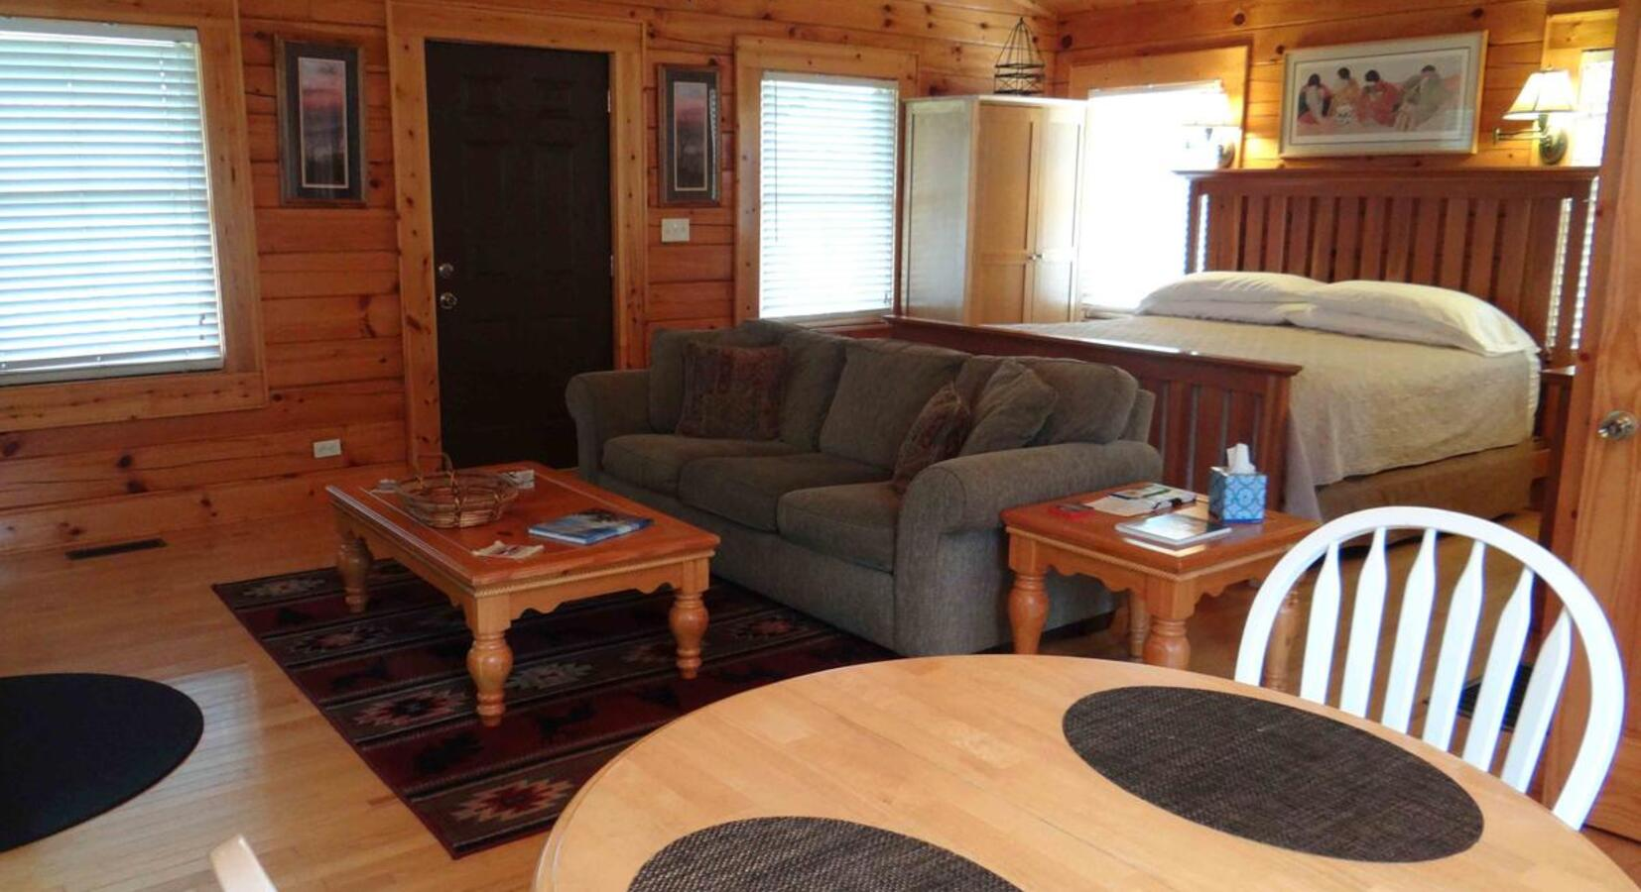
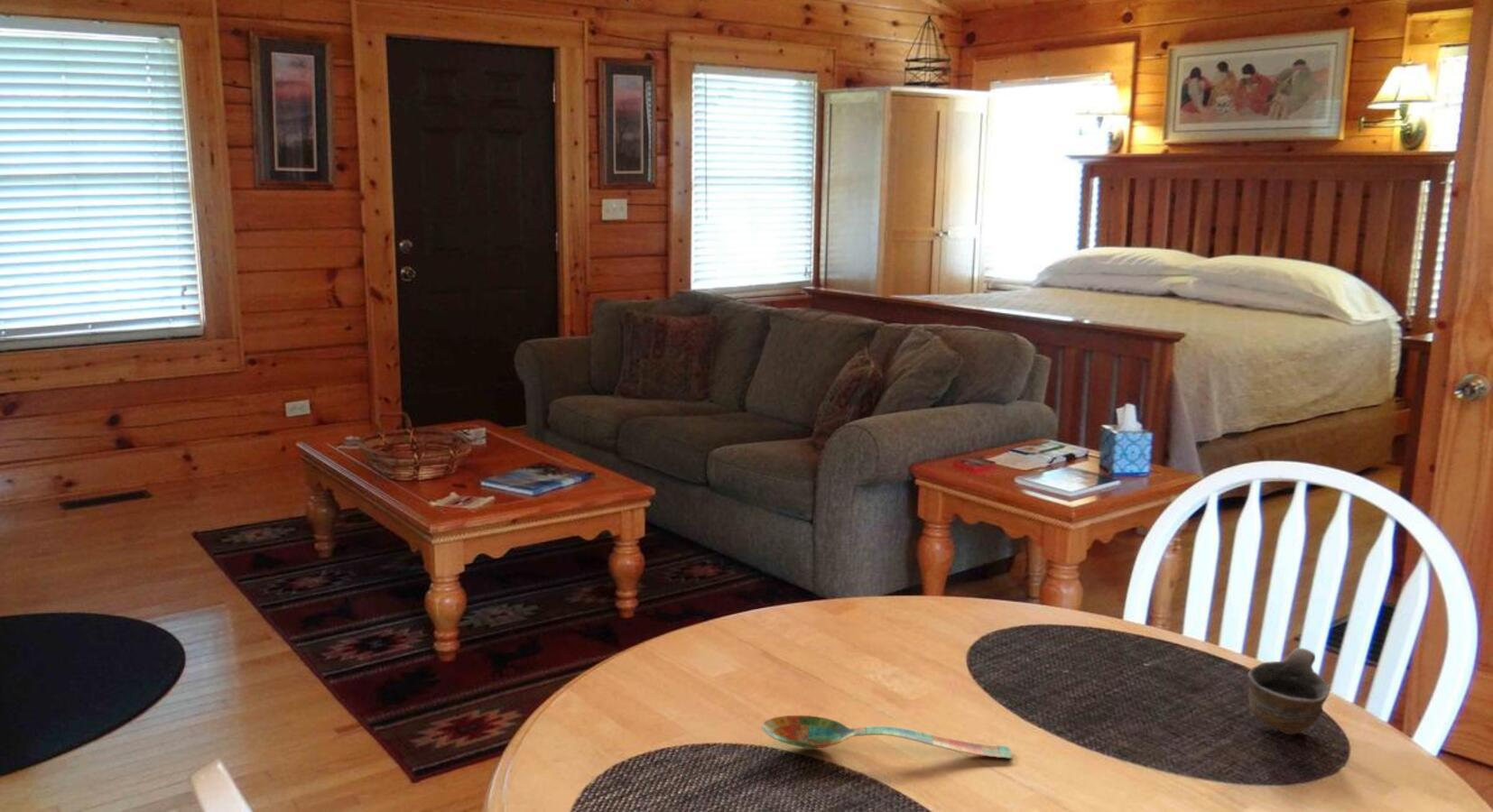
+ cup (1292, 693)
+ spoon (885, 734)
